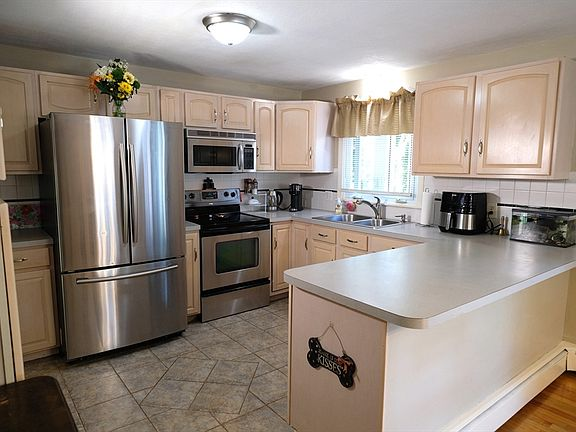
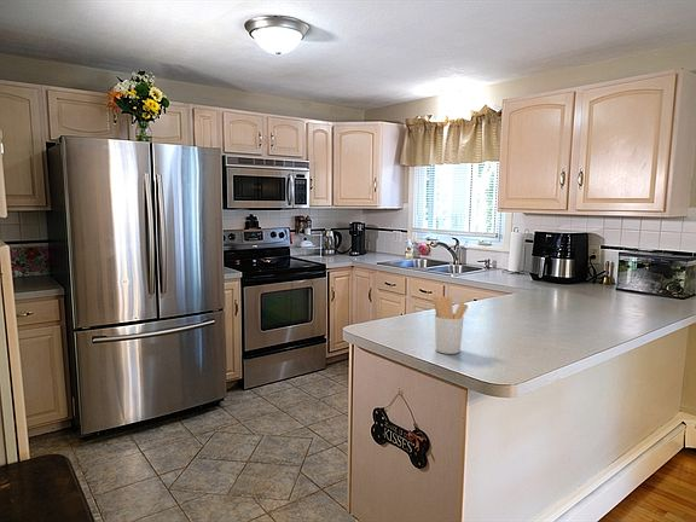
+ utensil holder (446, 323)
